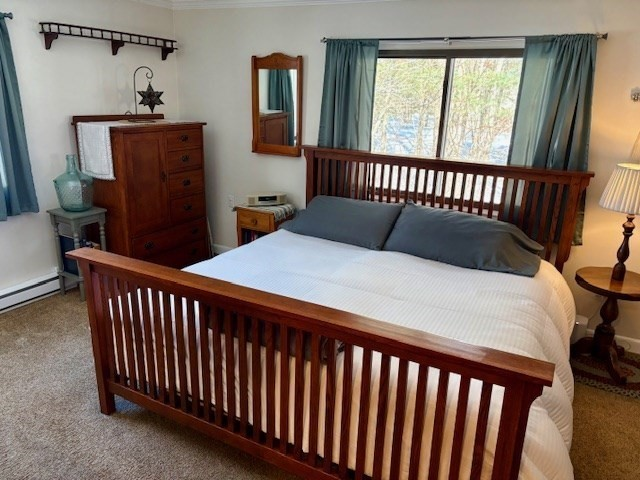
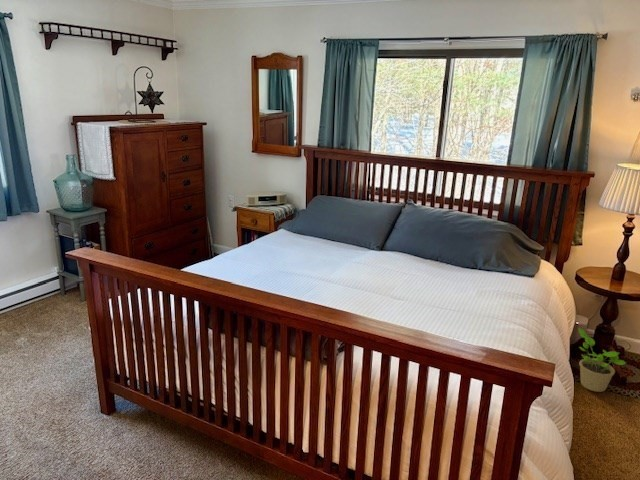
+ potted plant (598, 361)
